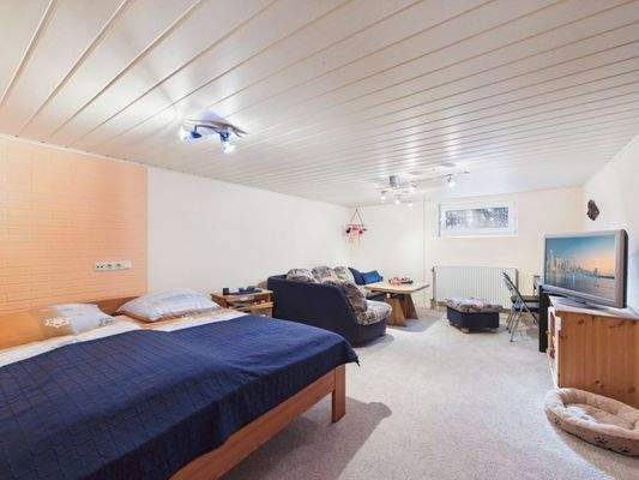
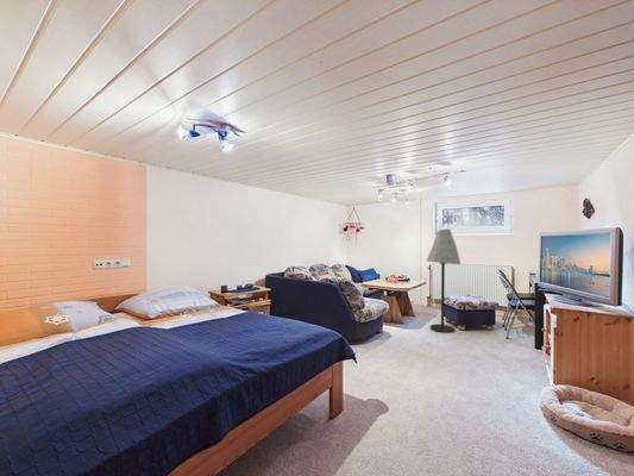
+ floor lamp (442, 278)
